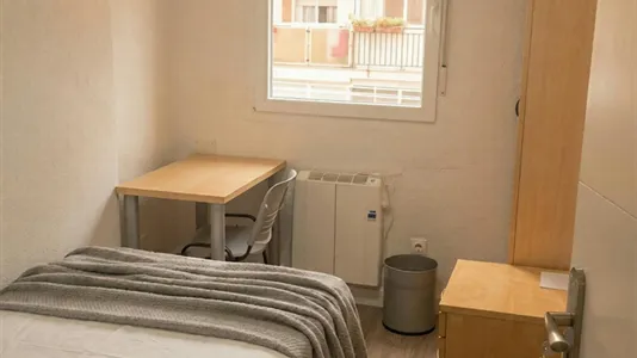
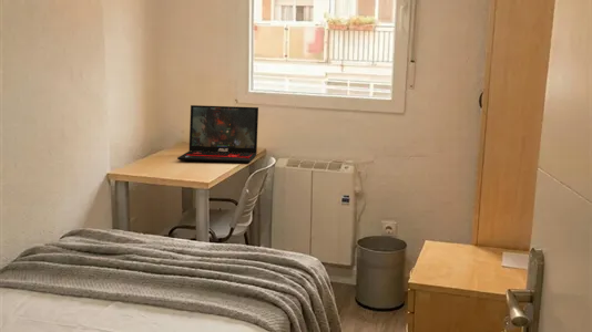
+ laptop (218, 133)
